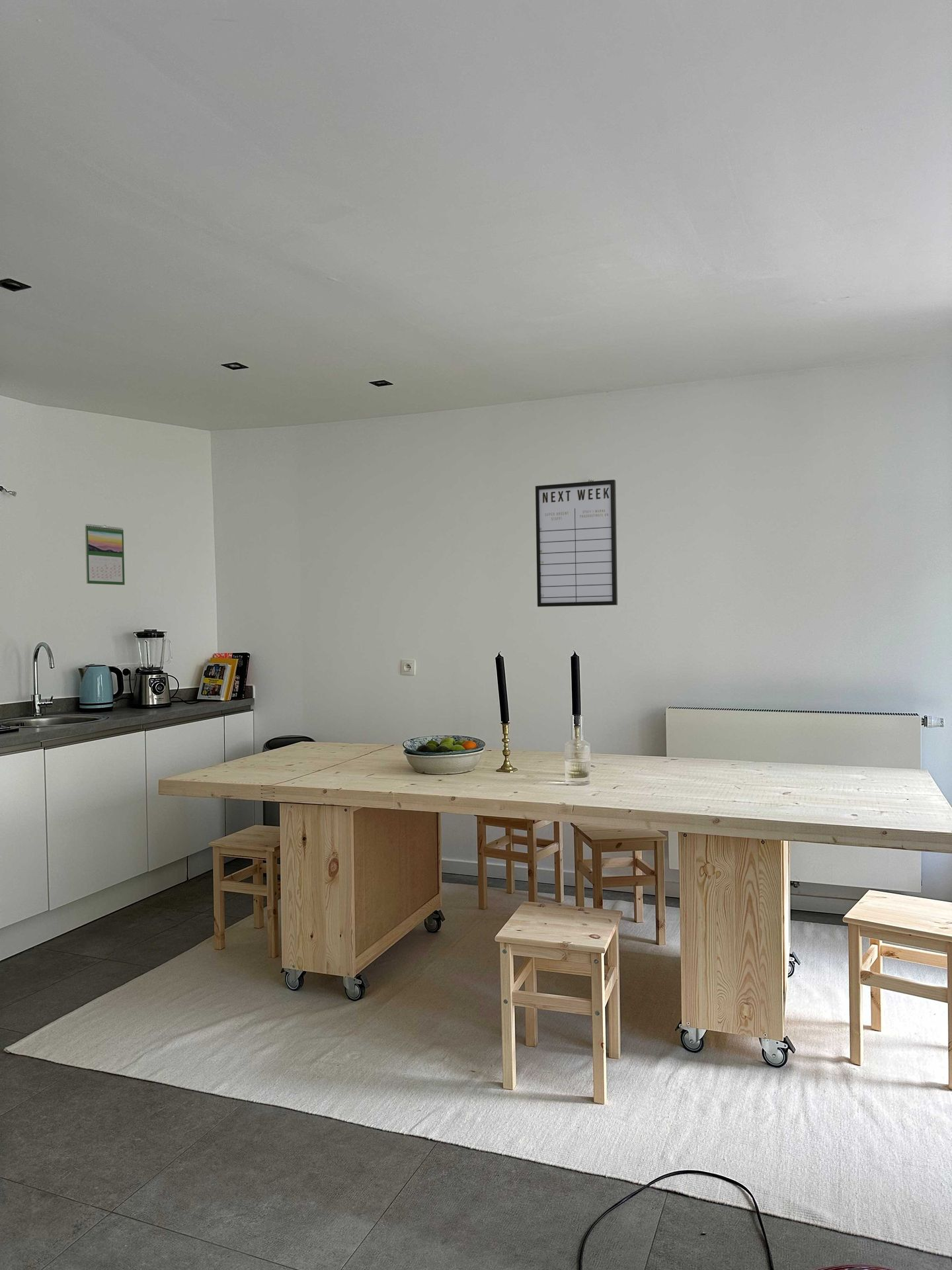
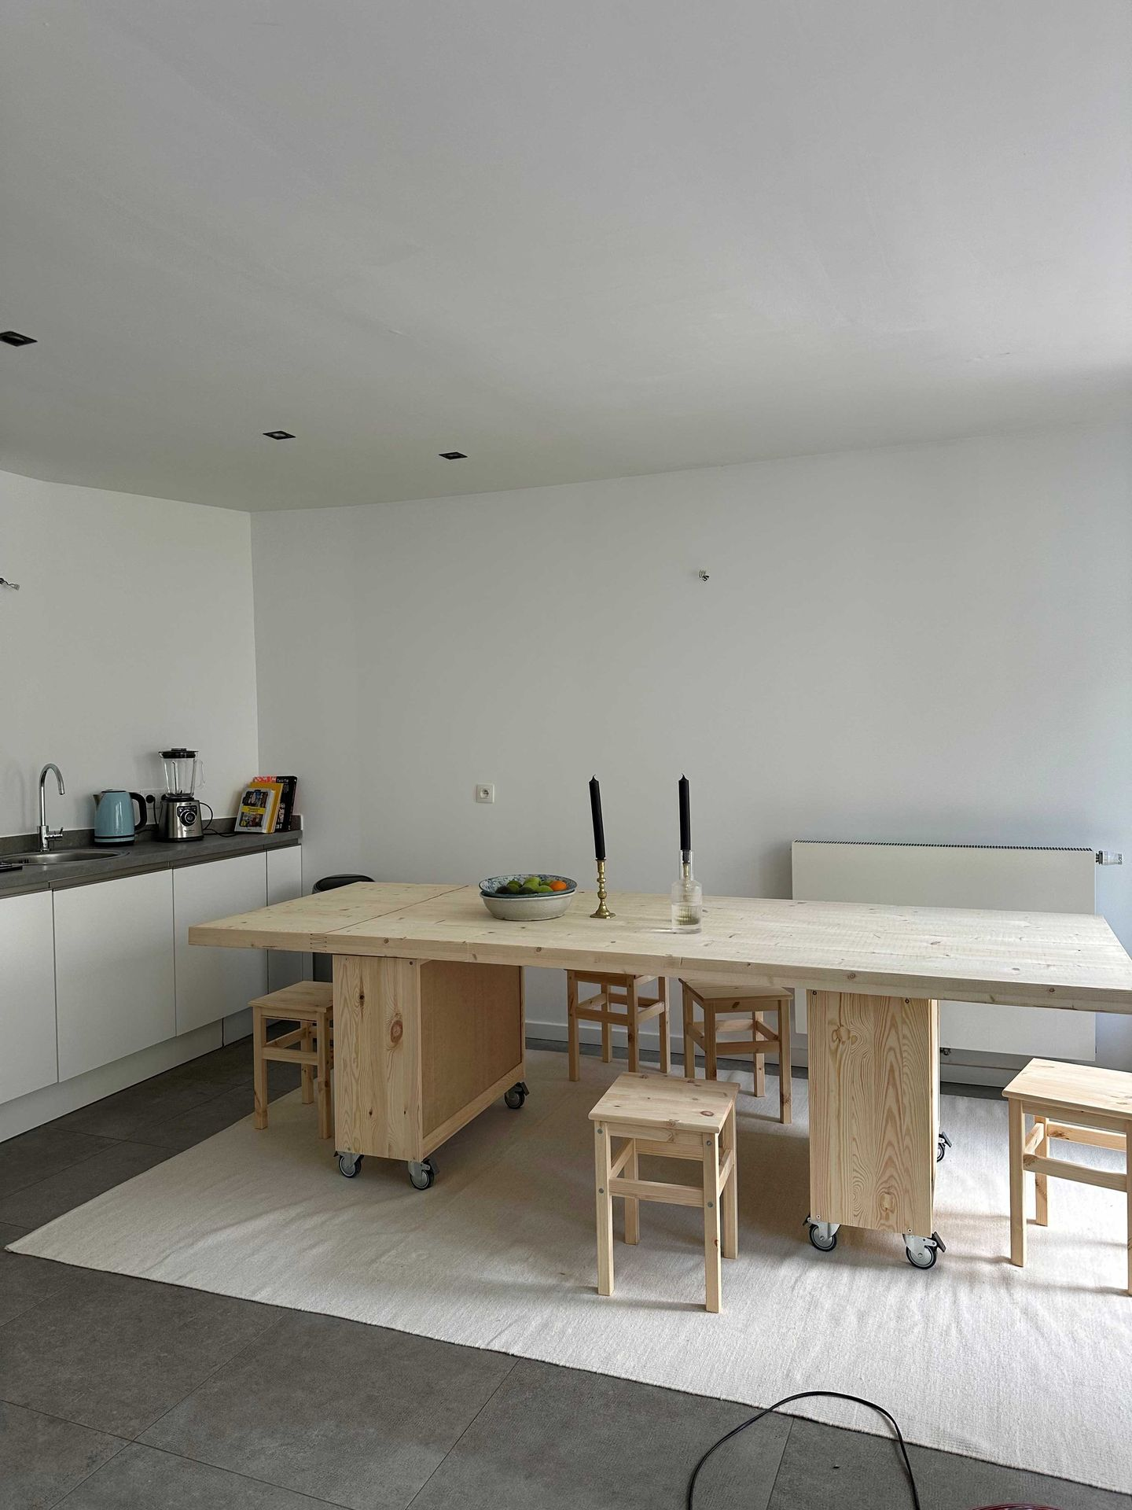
- calendar (105, 554)
- writing board (576, 544)
